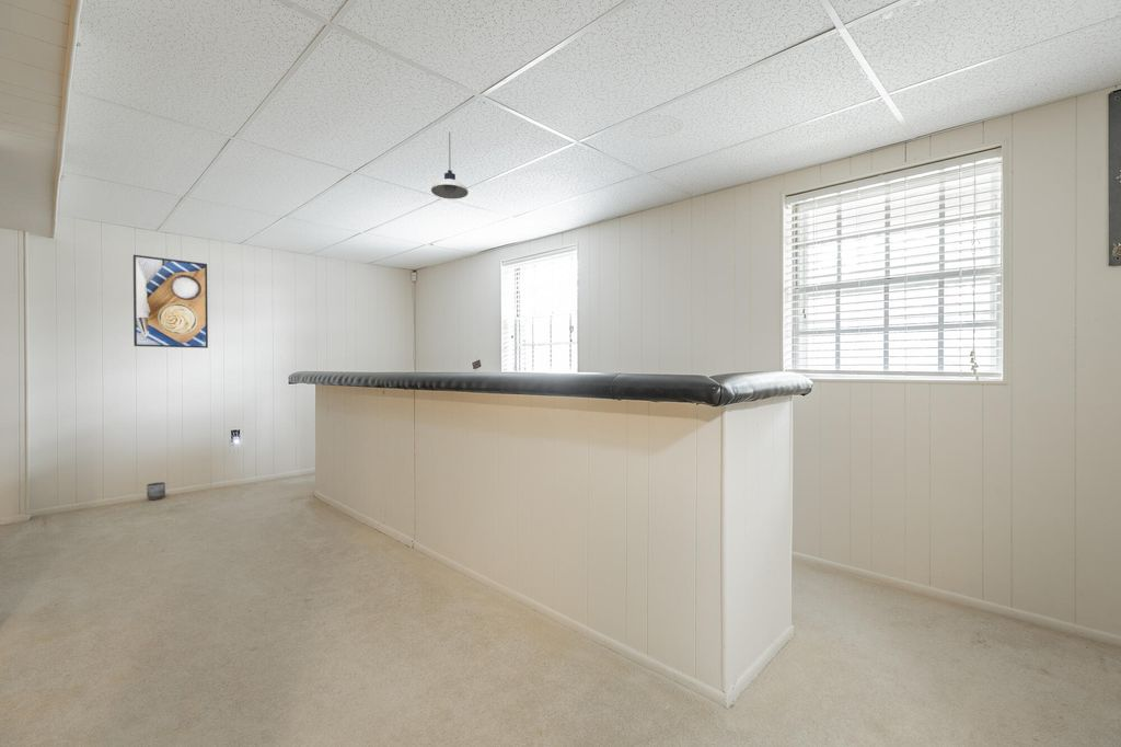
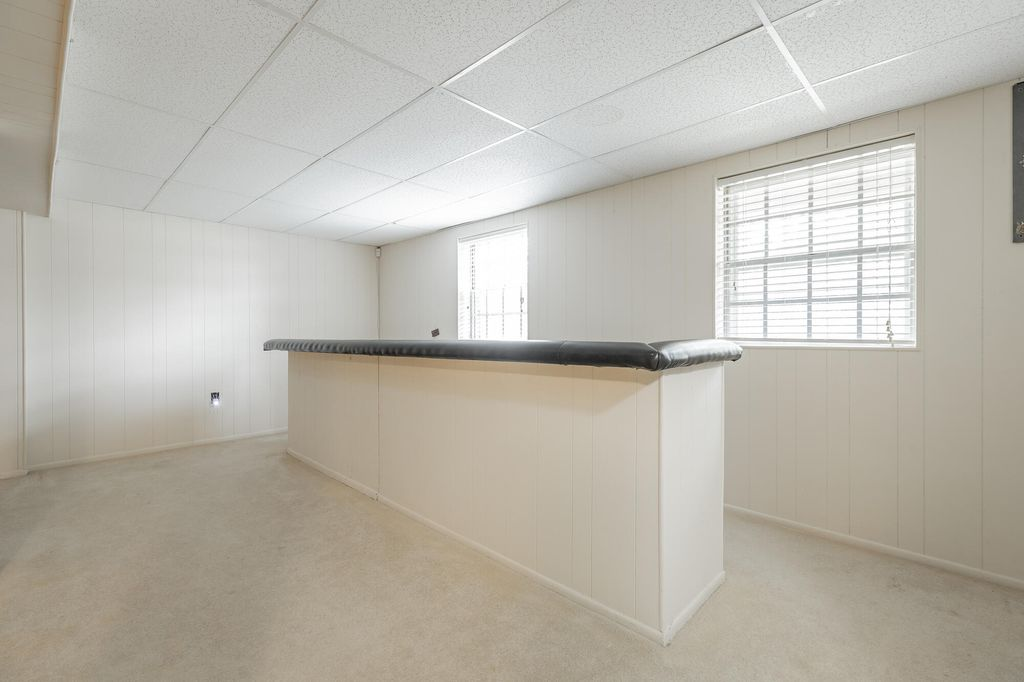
- planter (155, 491)
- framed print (172, 302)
- pendant light (449, 162)
